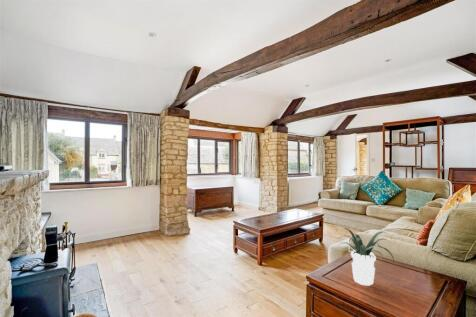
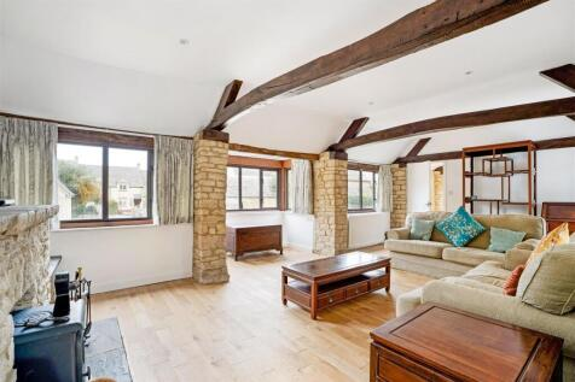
- potted plant (364, 256)
